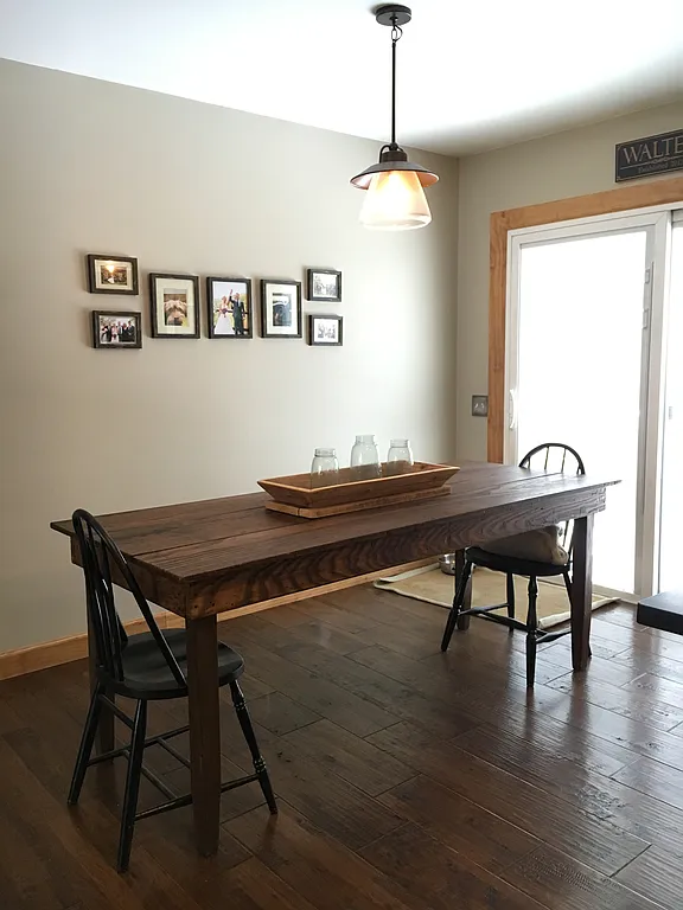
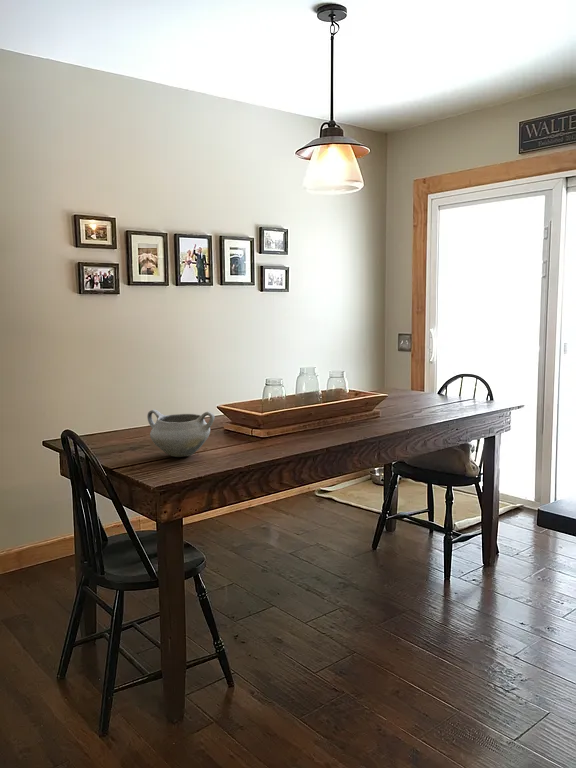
+ ceramic bowl (180, 432)
